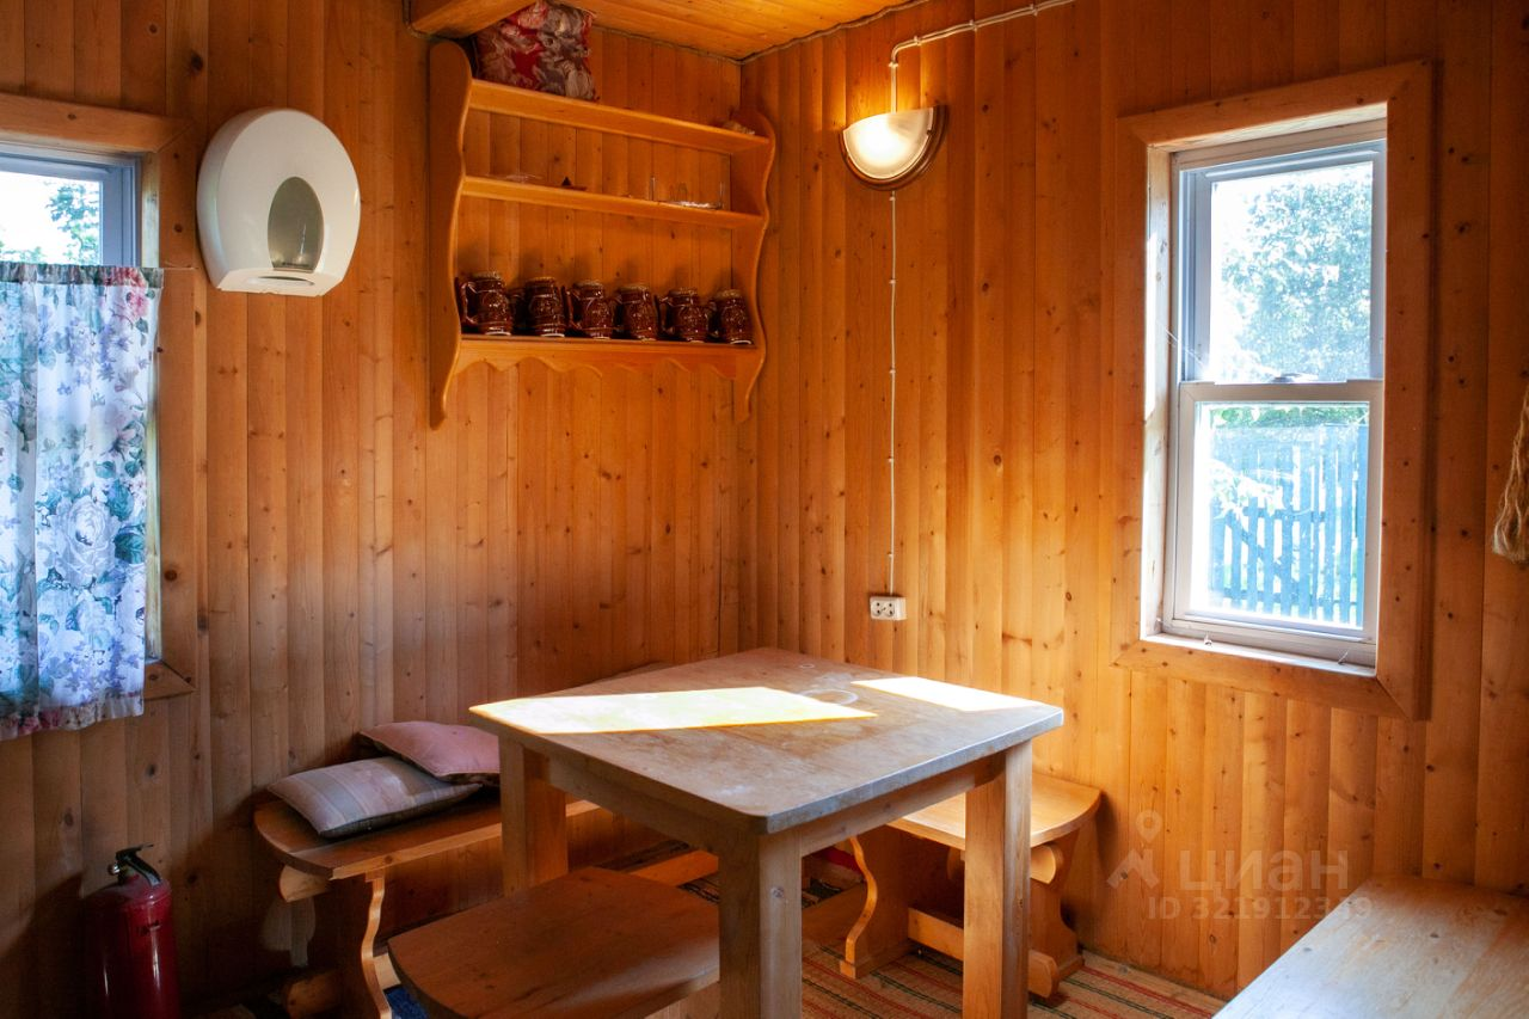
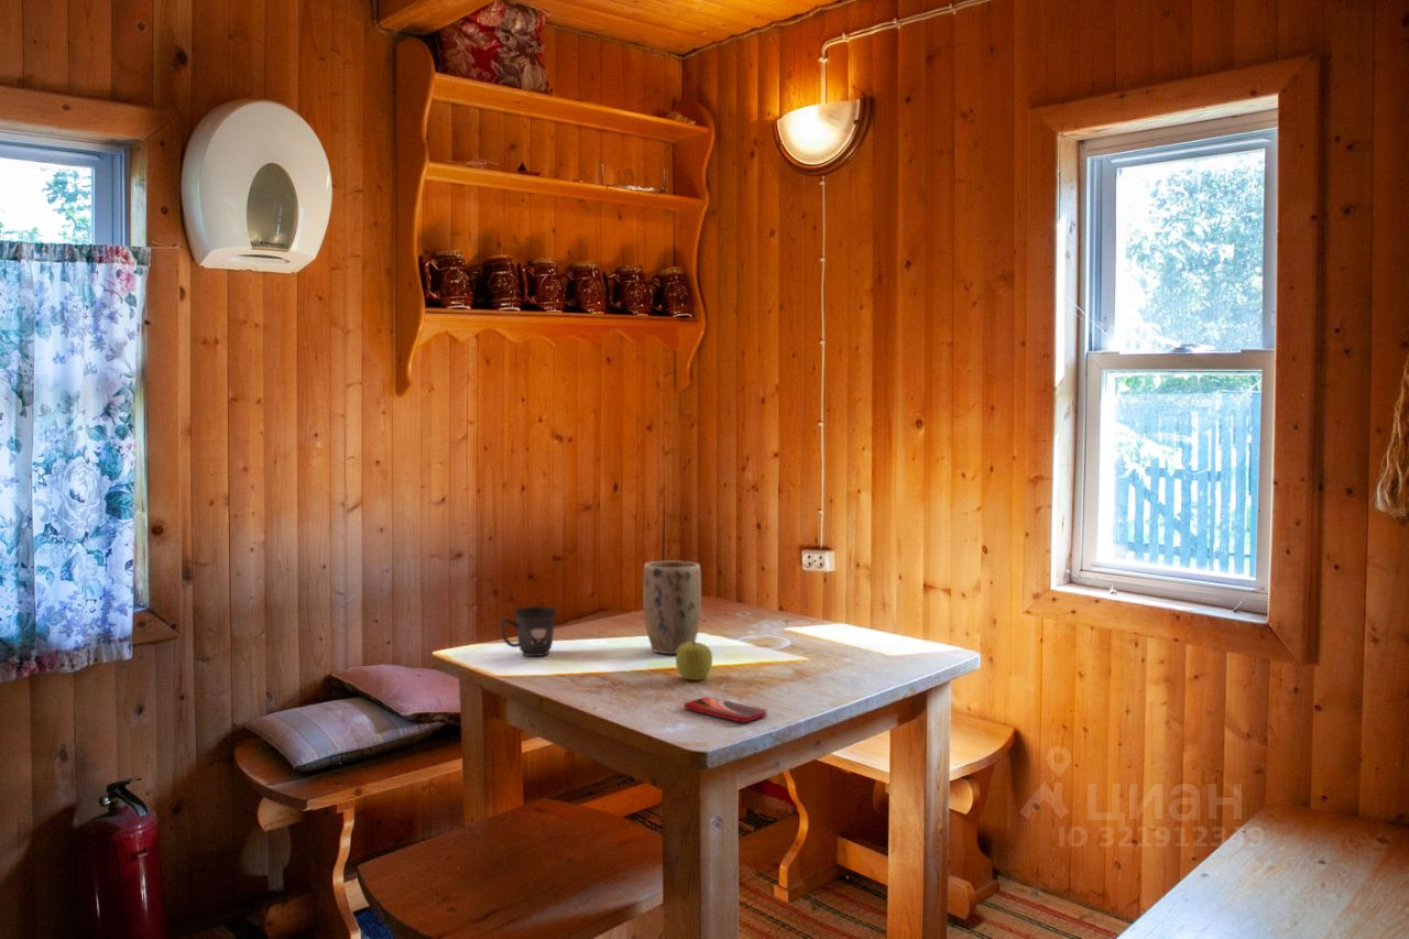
+ smartphone (724, 709)
+ plant pot (671, 607)
+ fruit (693, 658)
+ mug (527, 632)
